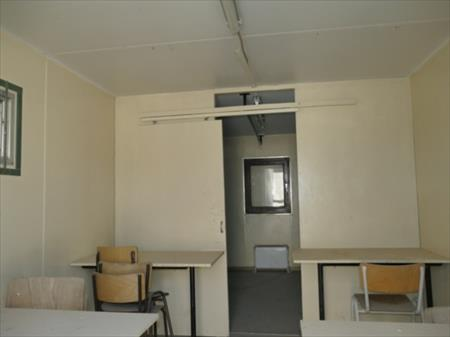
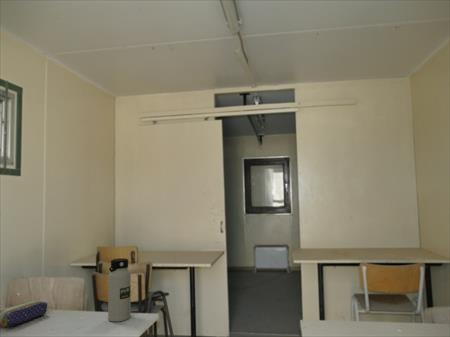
+ water bottle (119, 288)
+ pencil case (21, 312)
